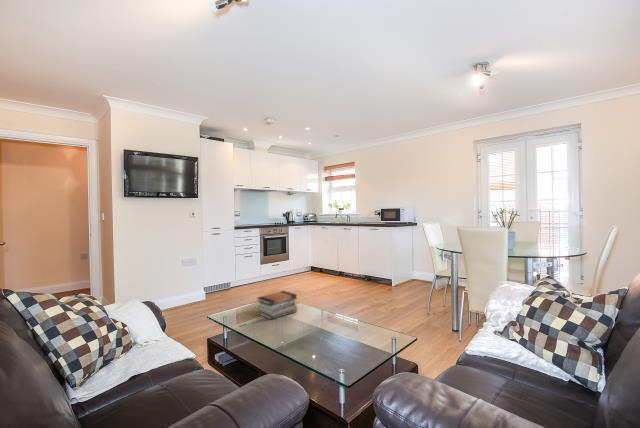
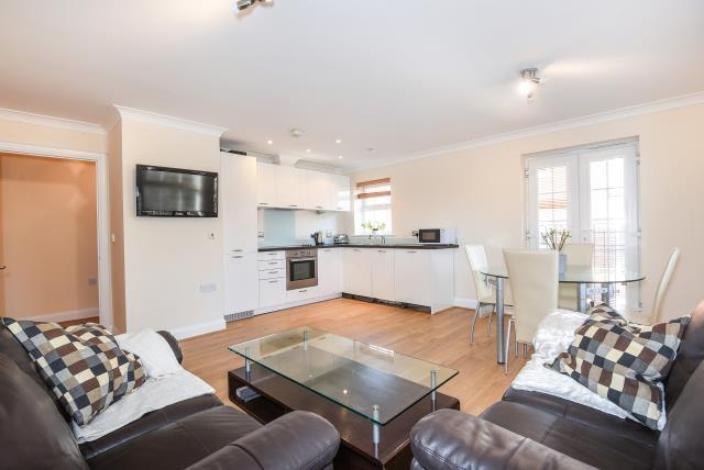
- book stack (277, 304)
